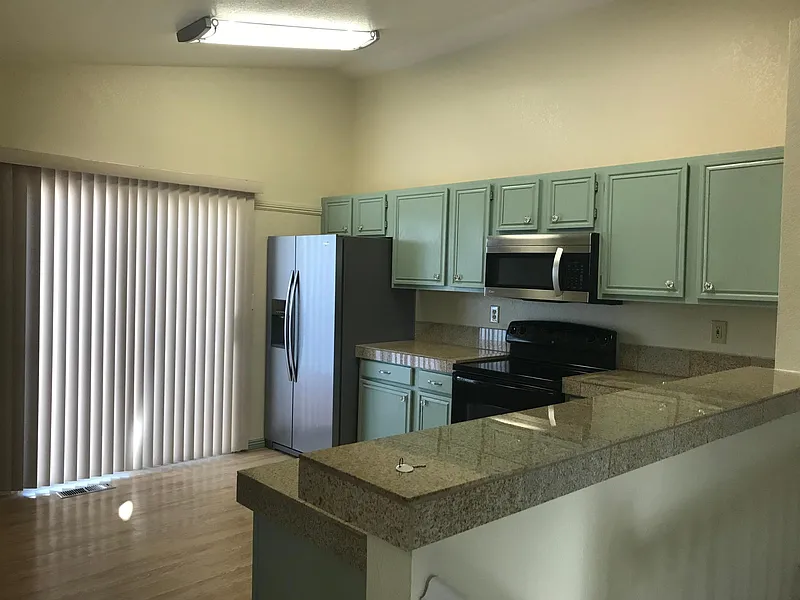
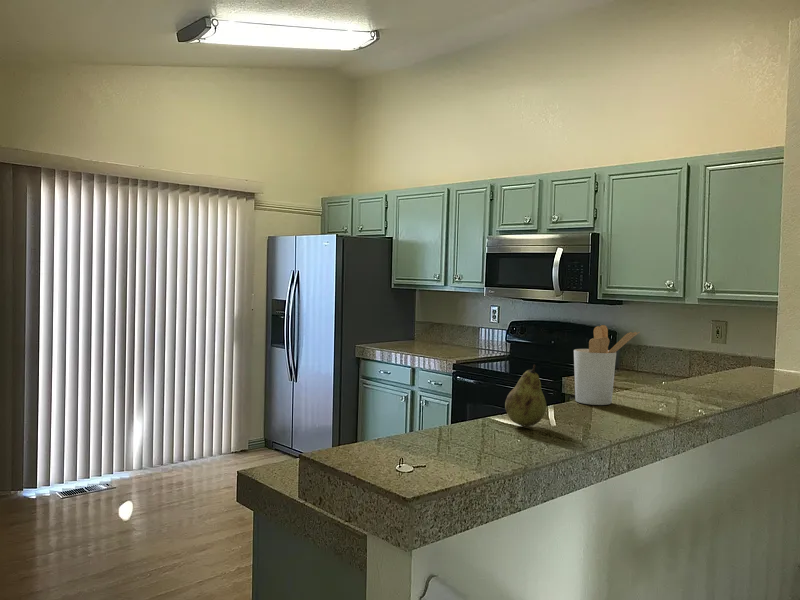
+ utensil holder (605, 364)
+ fruit (525, 394)
